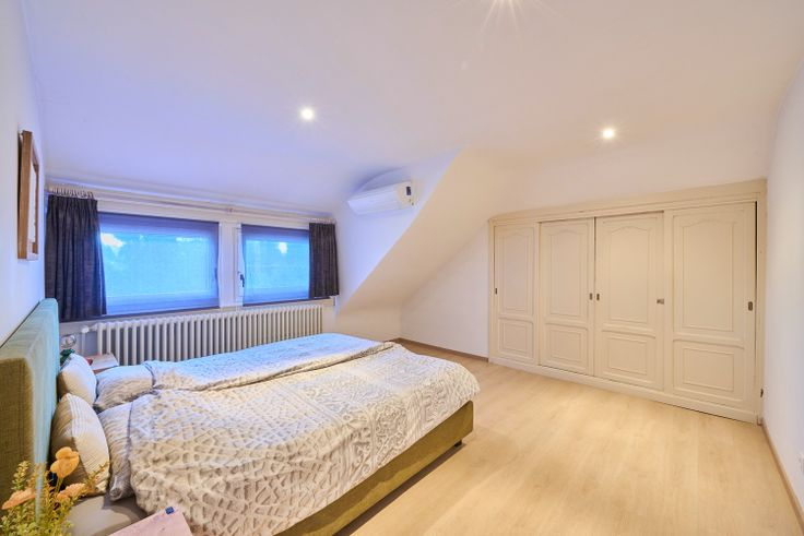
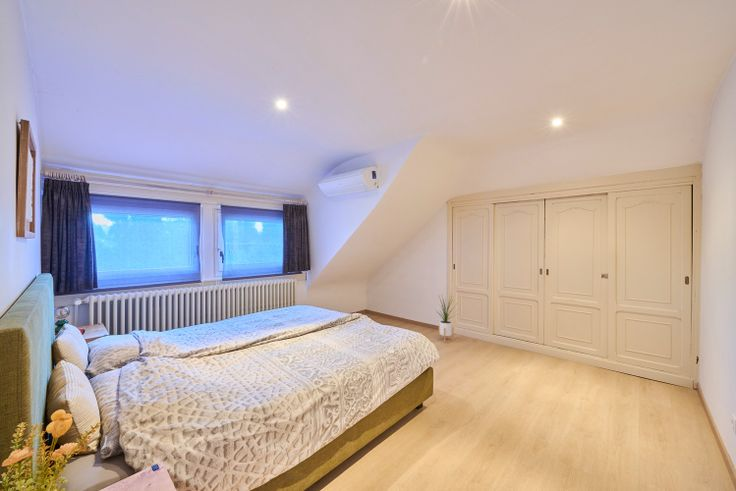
+ house plant (445, 316)
